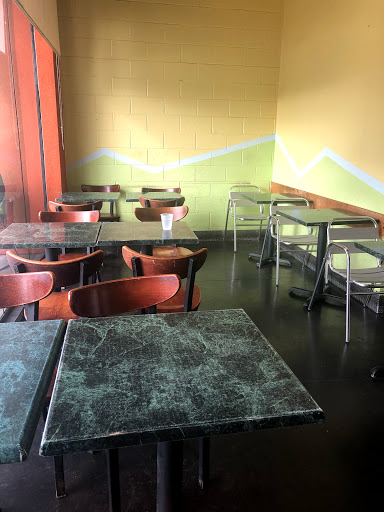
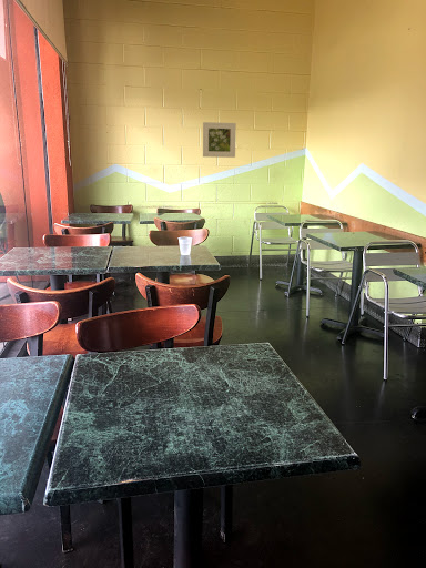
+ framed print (219, 140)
